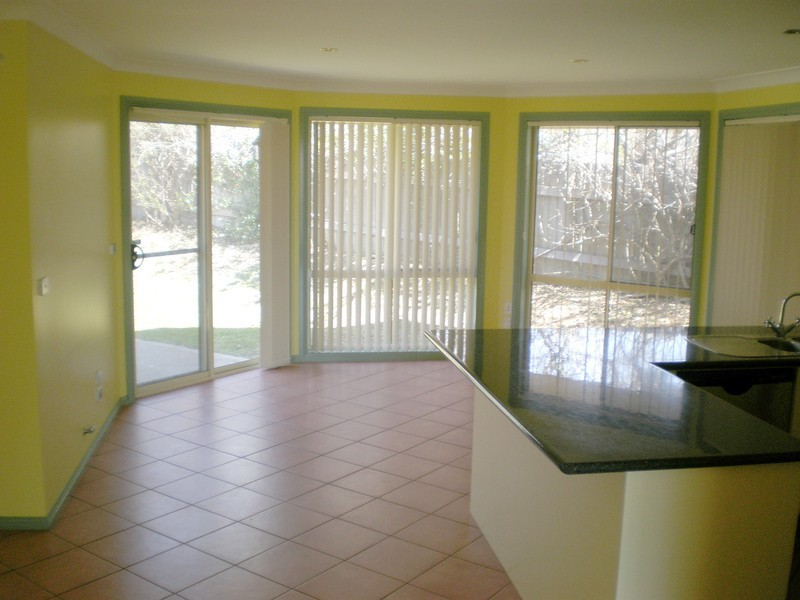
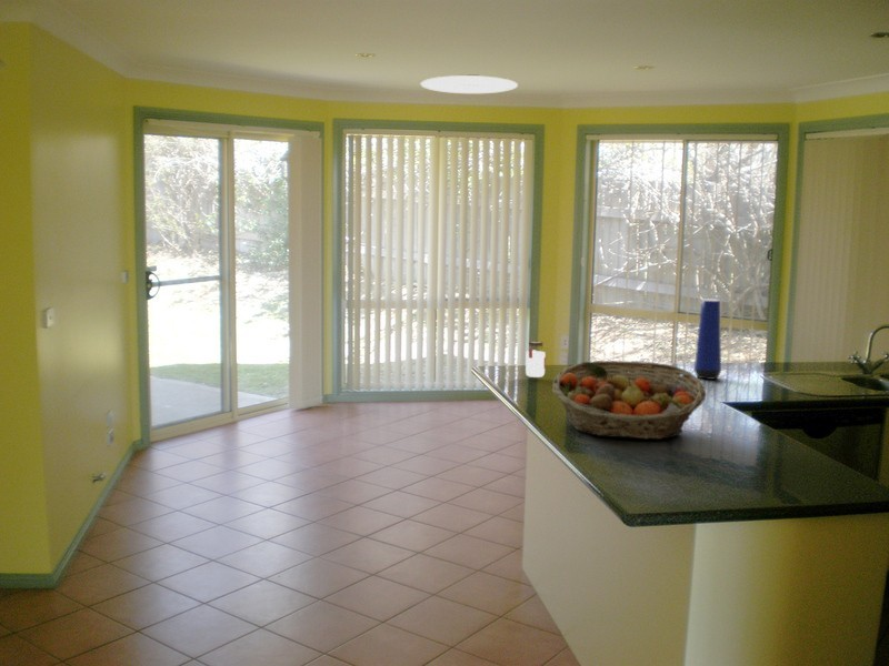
+ jar (535, 360)
+ ceiling light (469, 80)
+ vase (709, 339)
+ fruit basket (627, 397)
